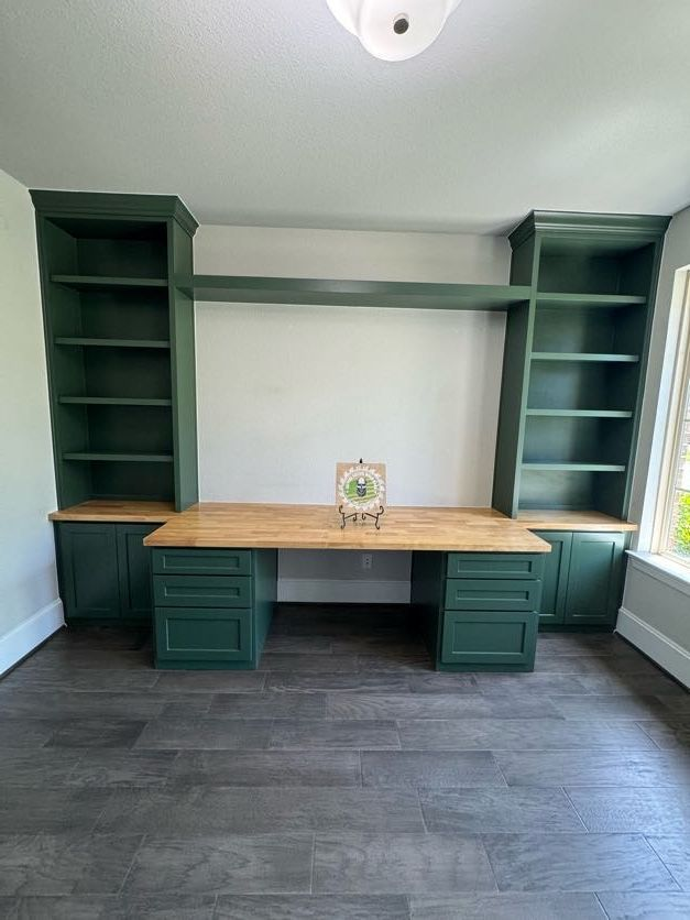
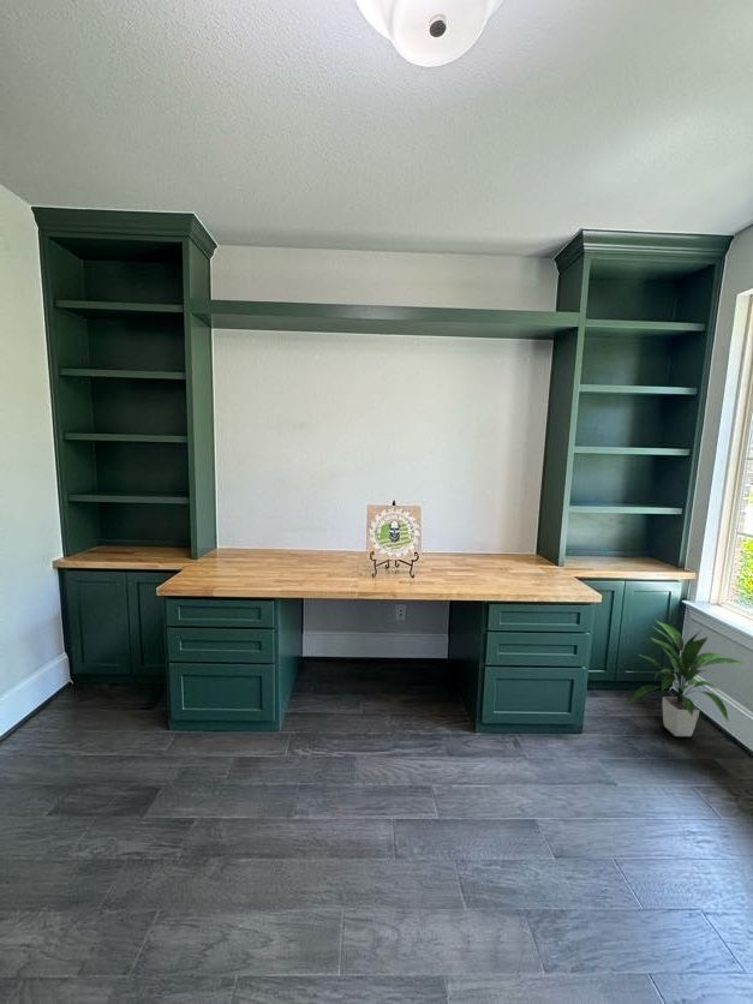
+ indoor plant (677, 677)
